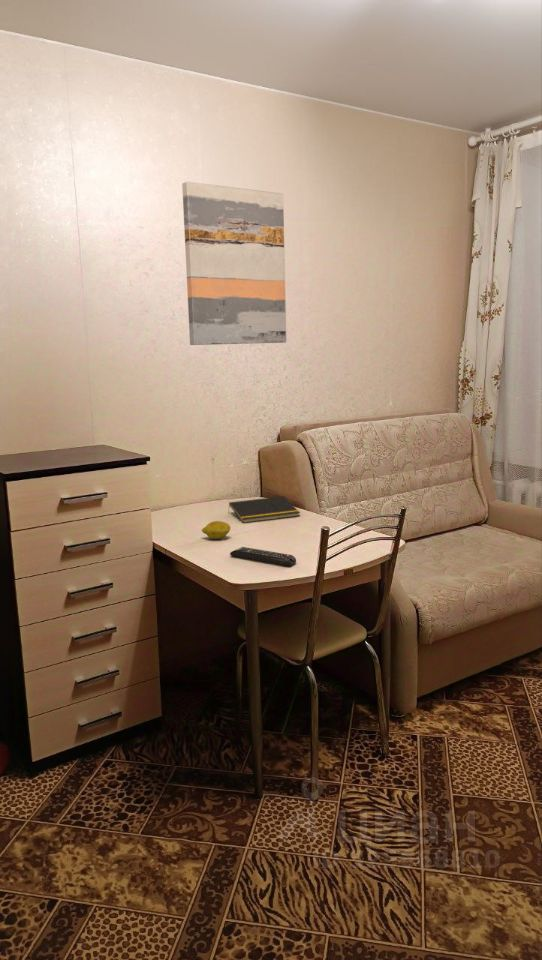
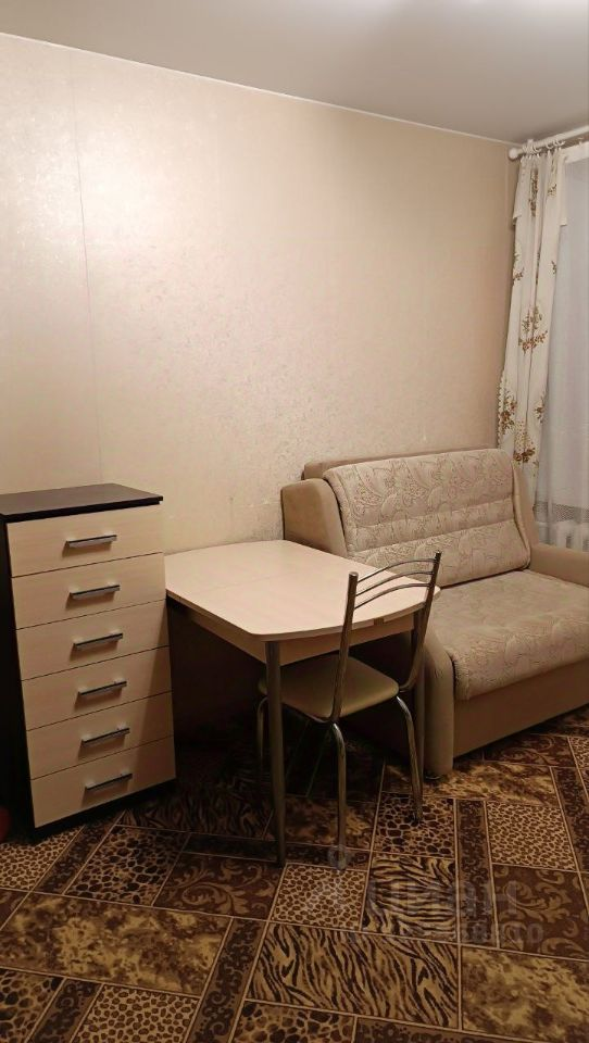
- notepad (264, 508)
- remote control (262, 556)
- wall art (237, 267)
- fruit (216, 530)
